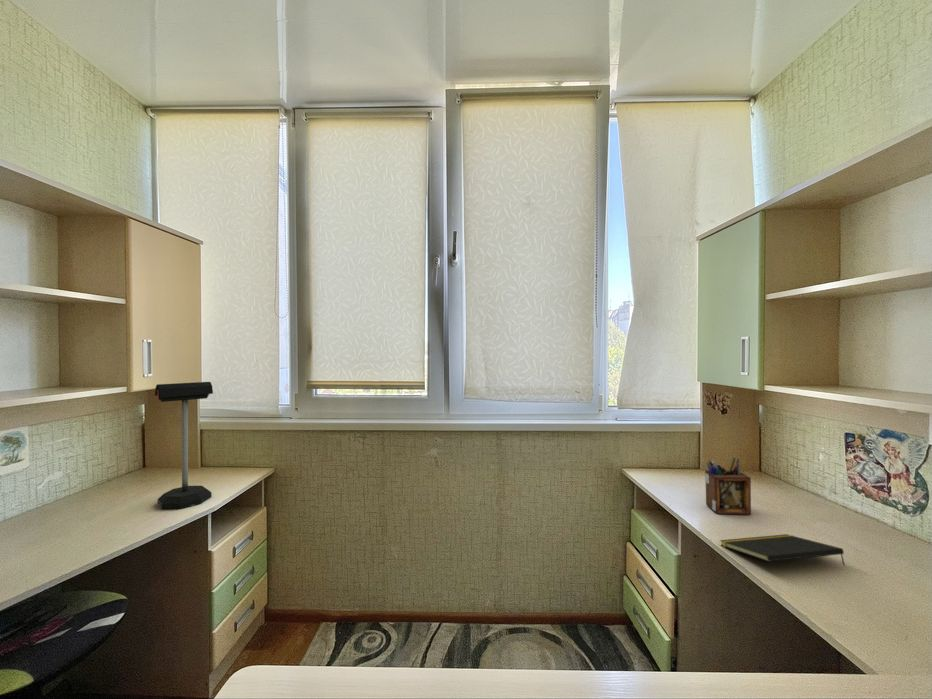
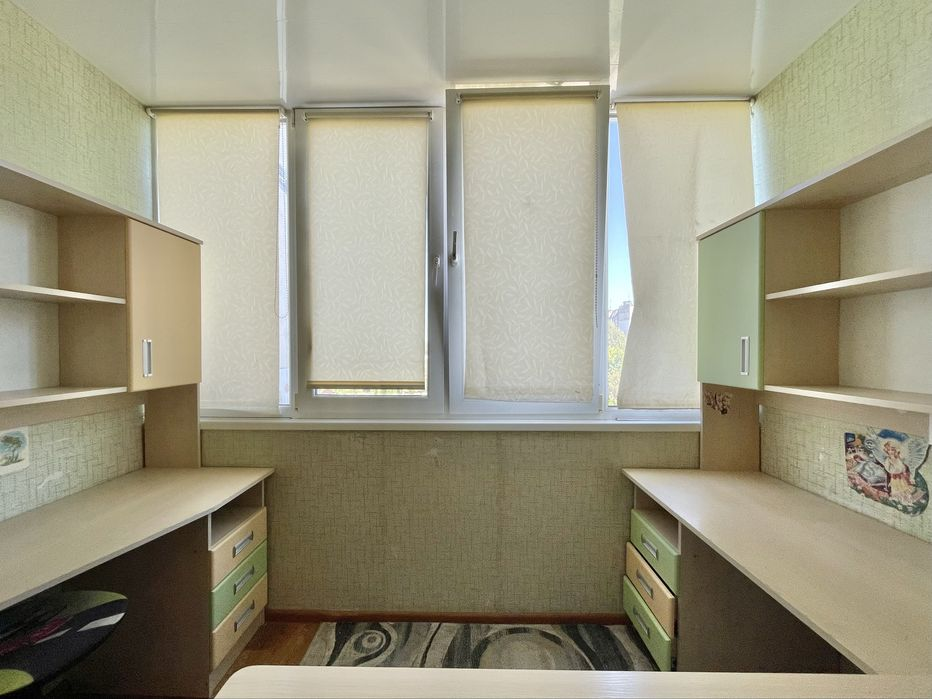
- desk organizer (727, 484)
- notepad (778, 546)
- mailbox (185, 441)
